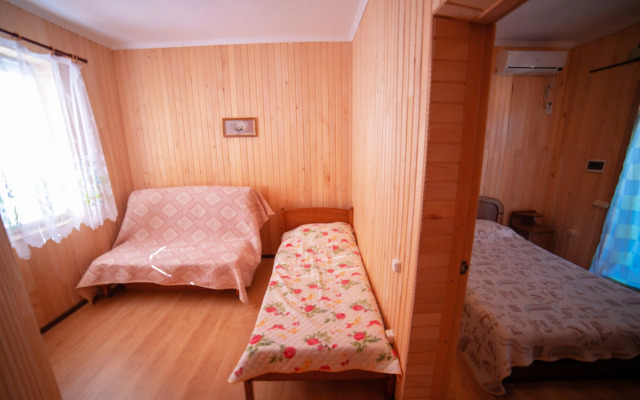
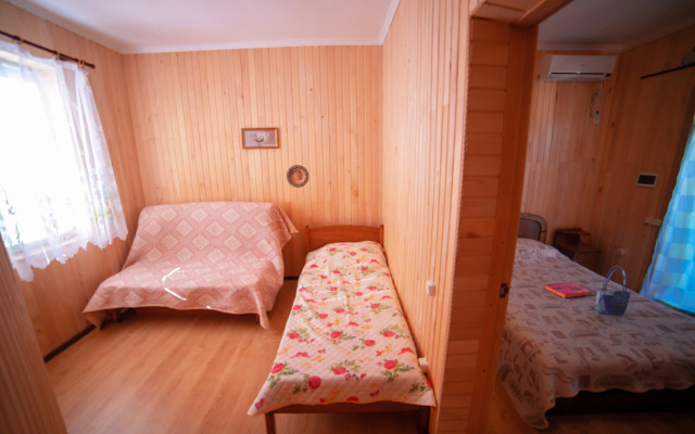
+ decorative plate (298, 176)
+ shopping bag (614, 291)
+ hardback book (566, 289)
